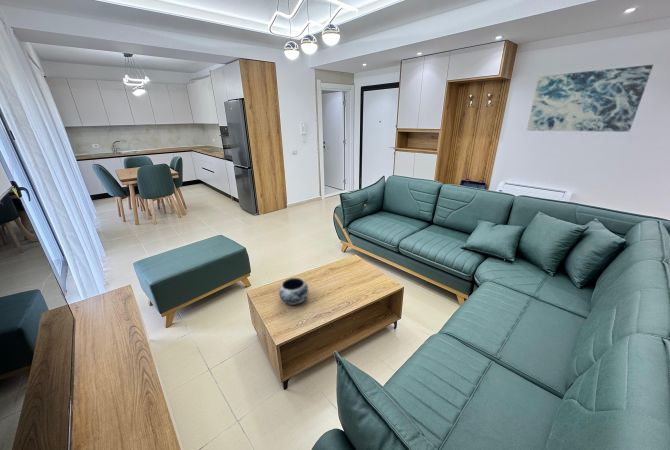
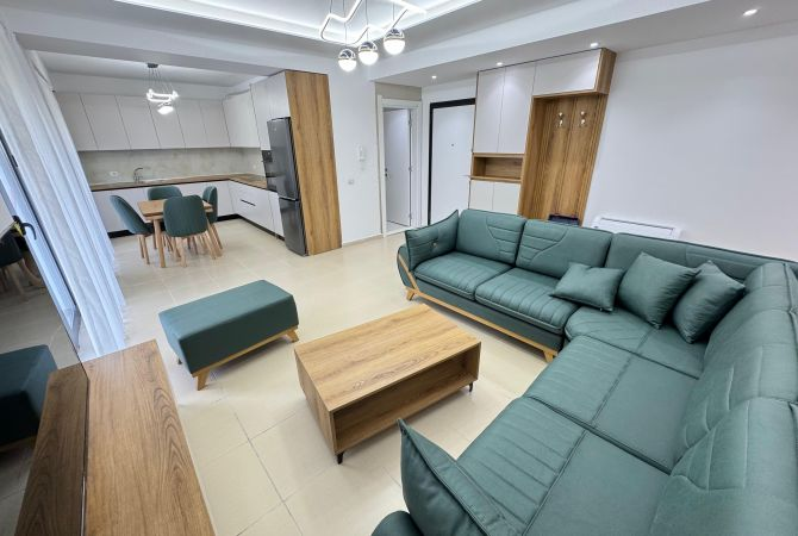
- wall art (581, 102)
- decorative bowl (293, 291)
